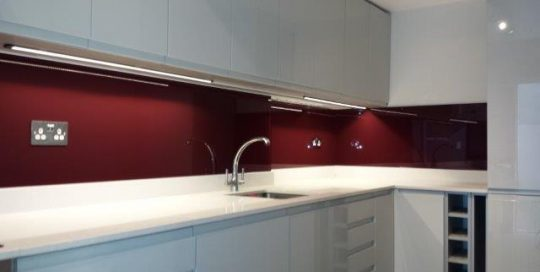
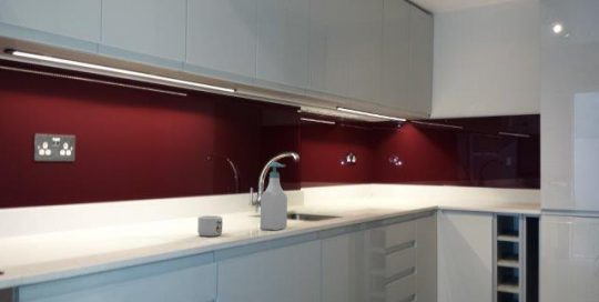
+ soap bottle (275, 194)
+ mug (212, 225)
